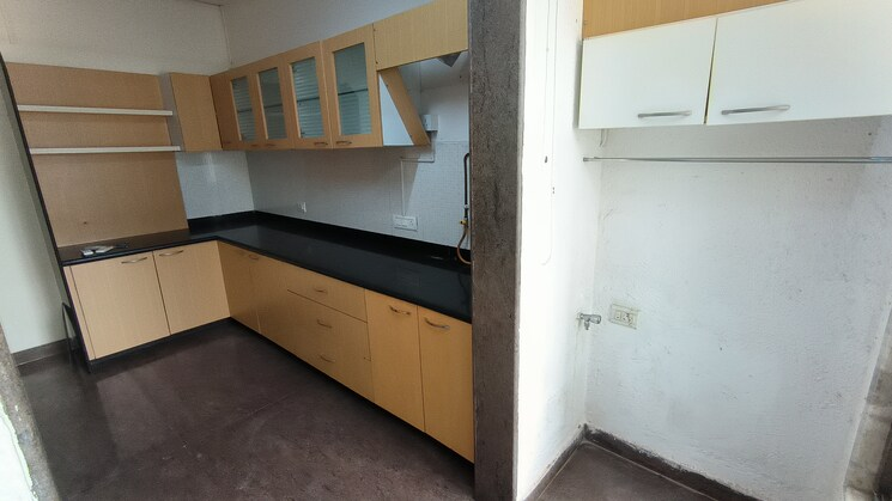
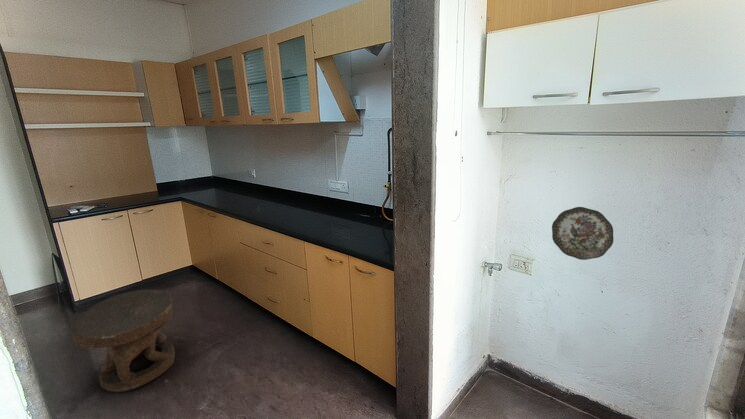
+ side table (133, 338)
+ decorative plate (581, 233)
